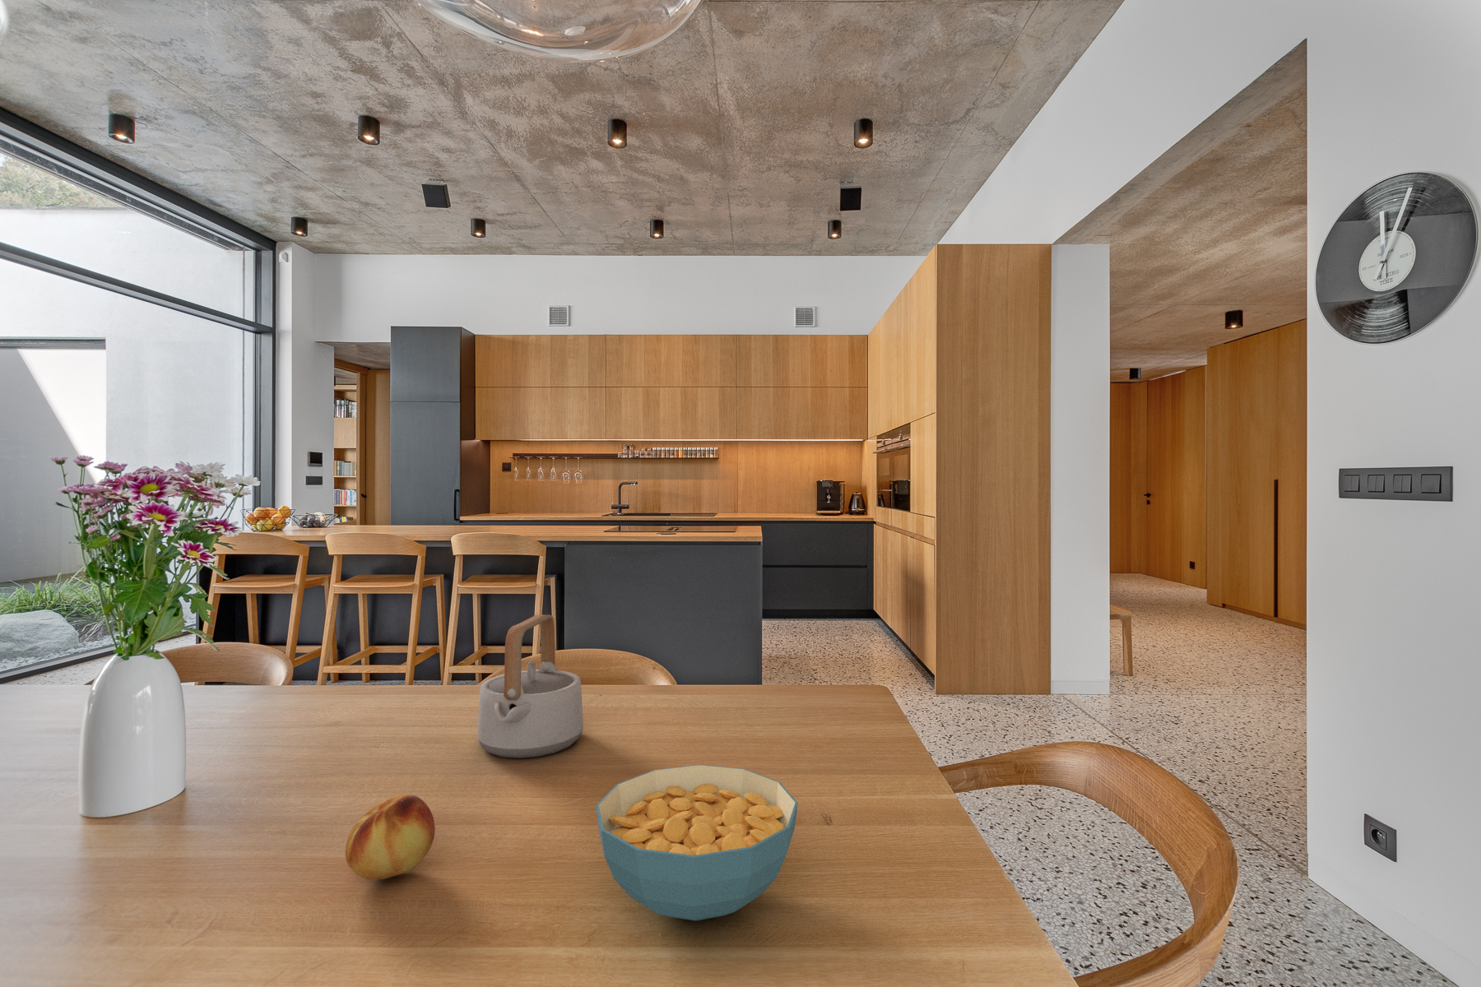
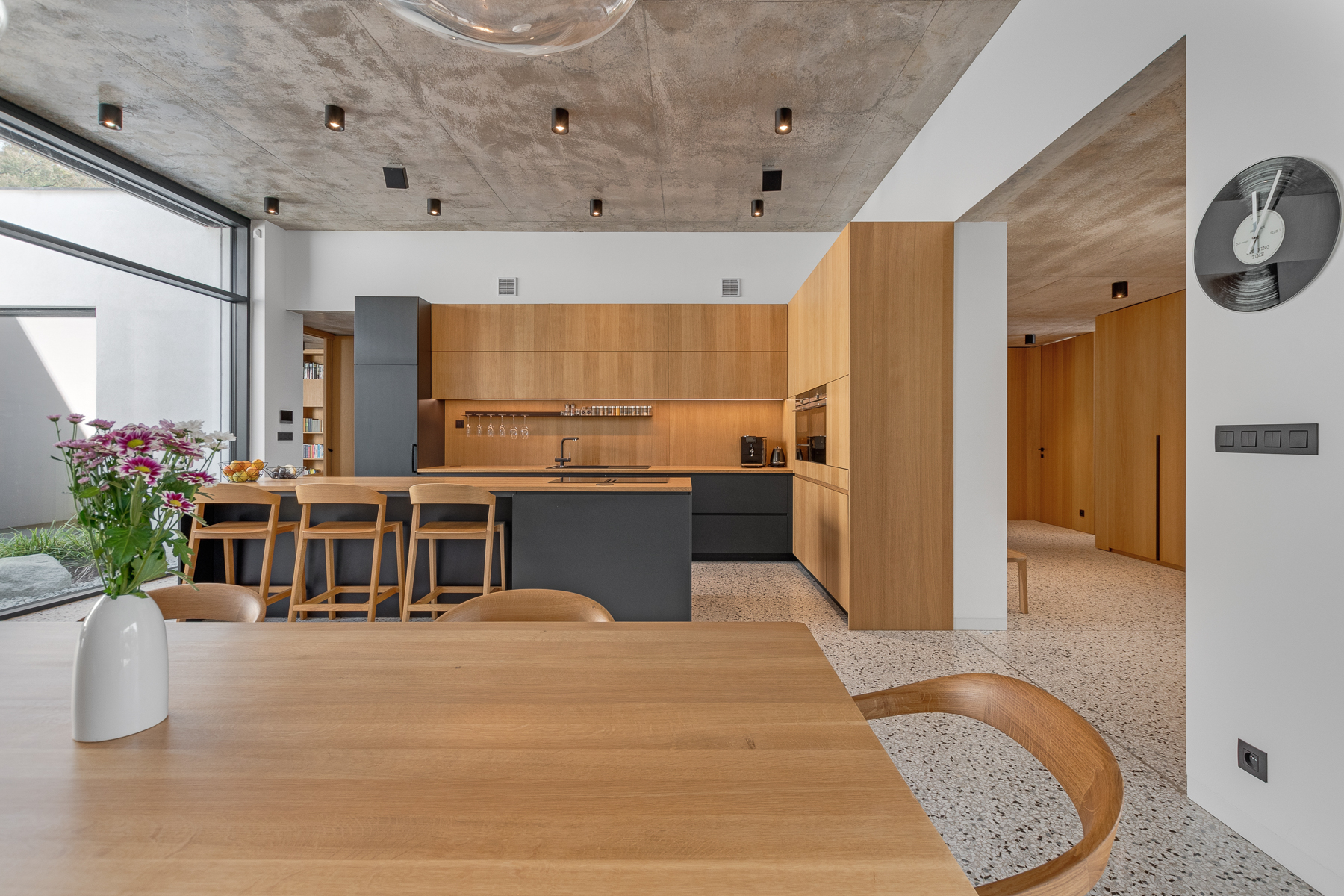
- cereal bowl (696, 853)
- fruit (392, 836)
- teapot (528, 683)
